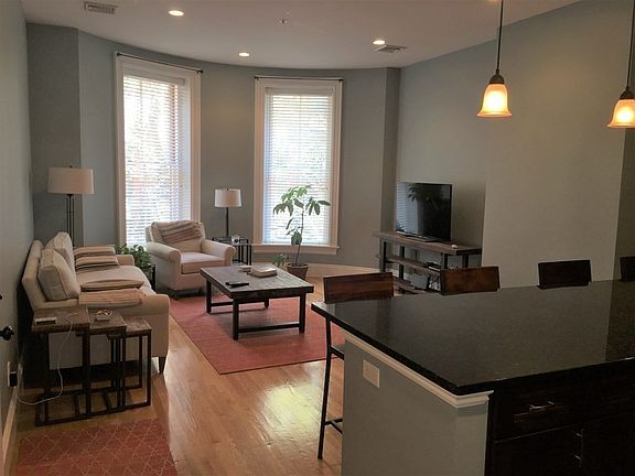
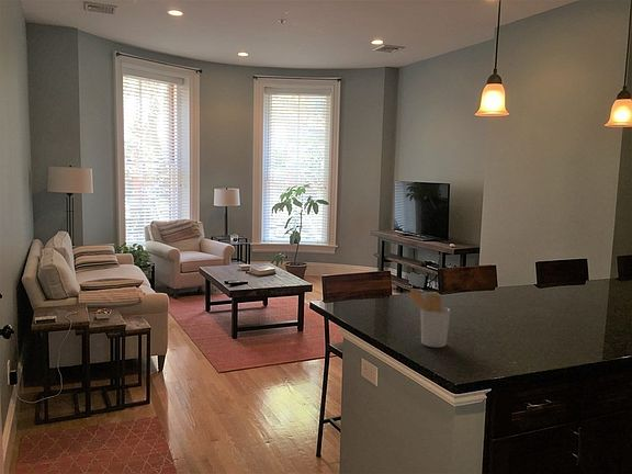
+ utensil holder (427, 316)
